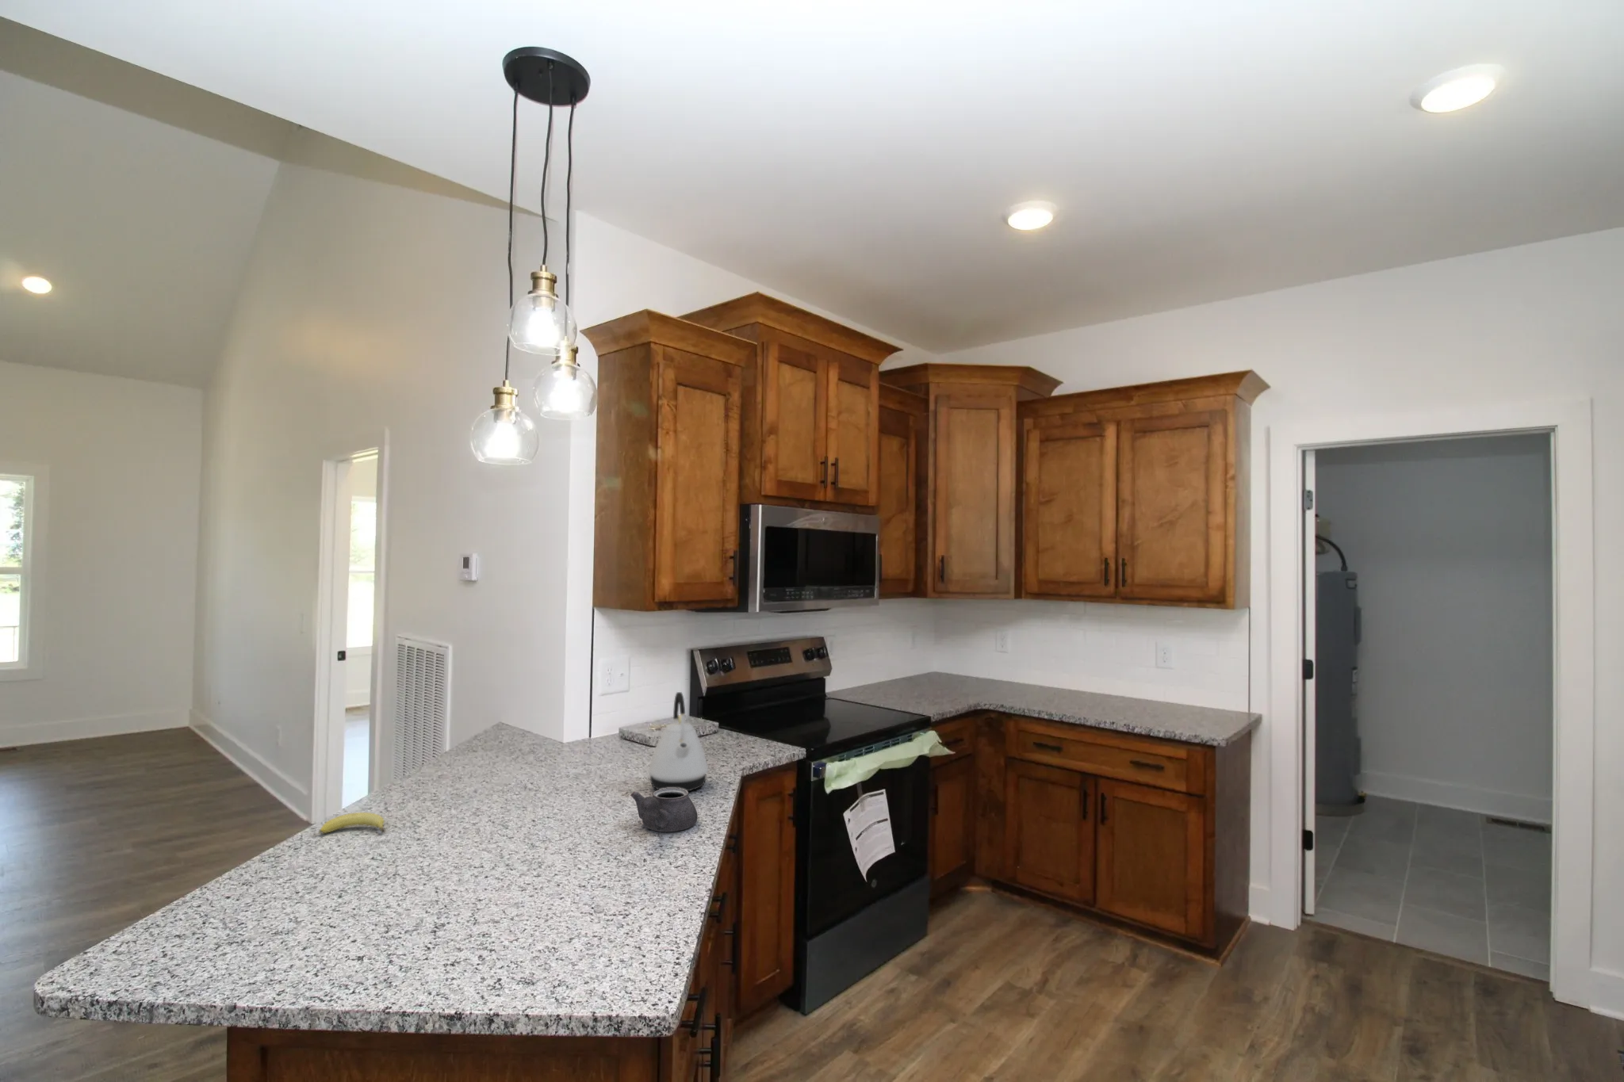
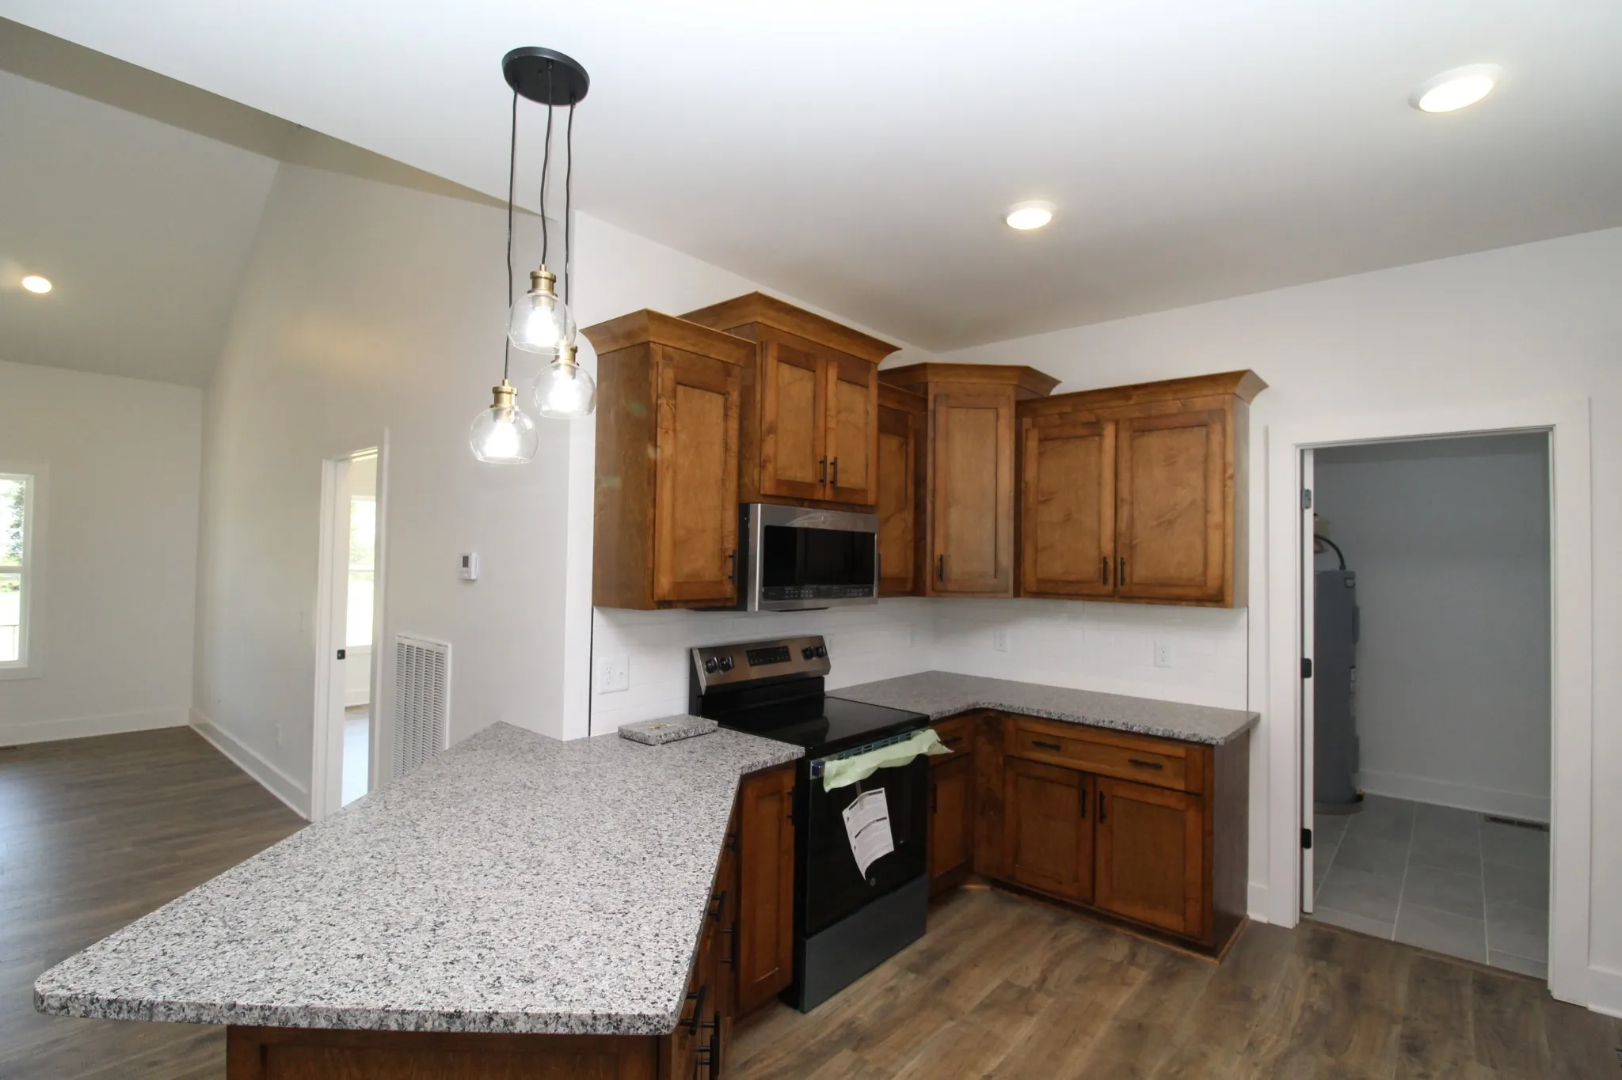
- teapot (660, 809)
- fruit (357, 822)
- kettle (679, 739)
